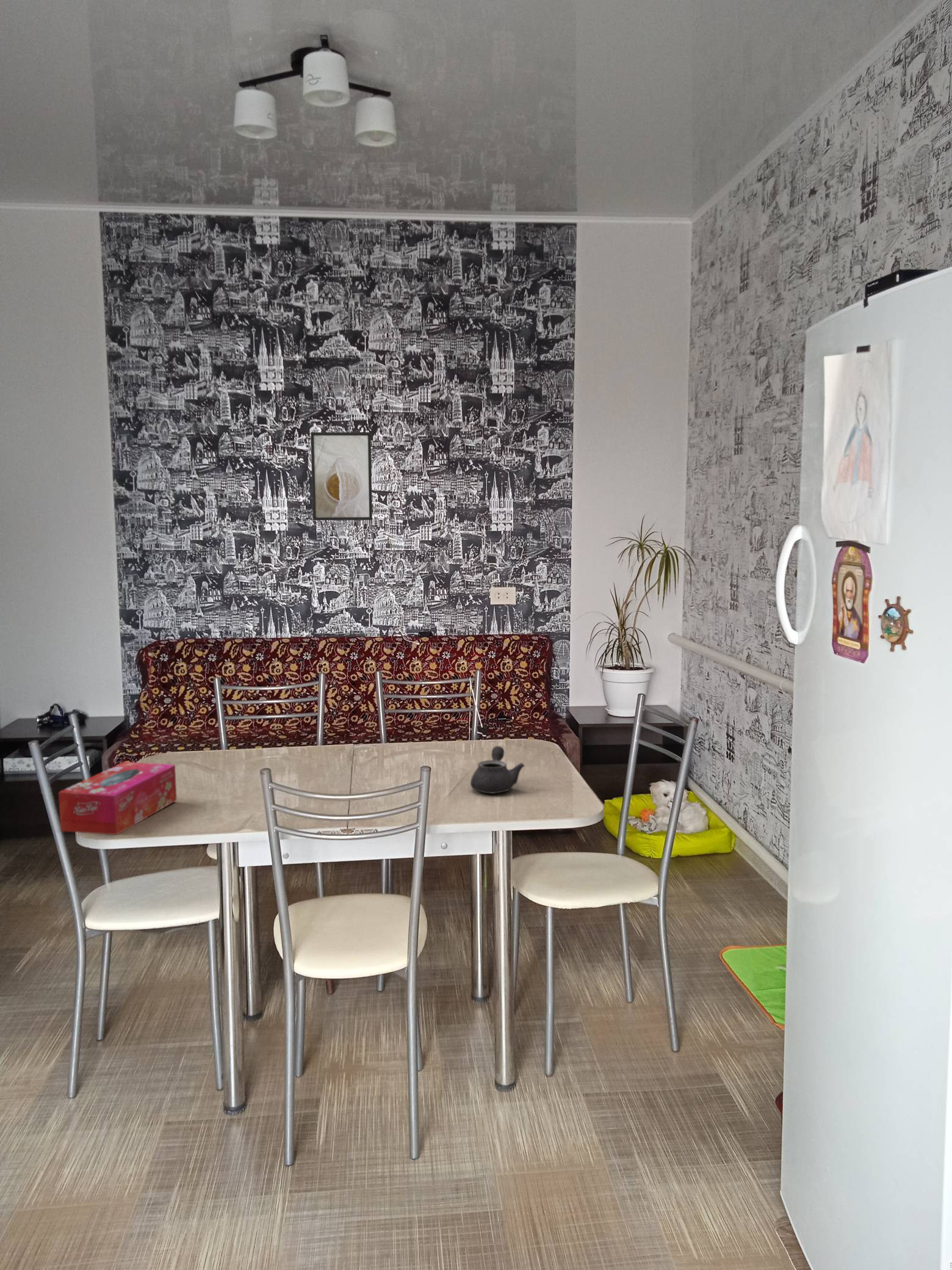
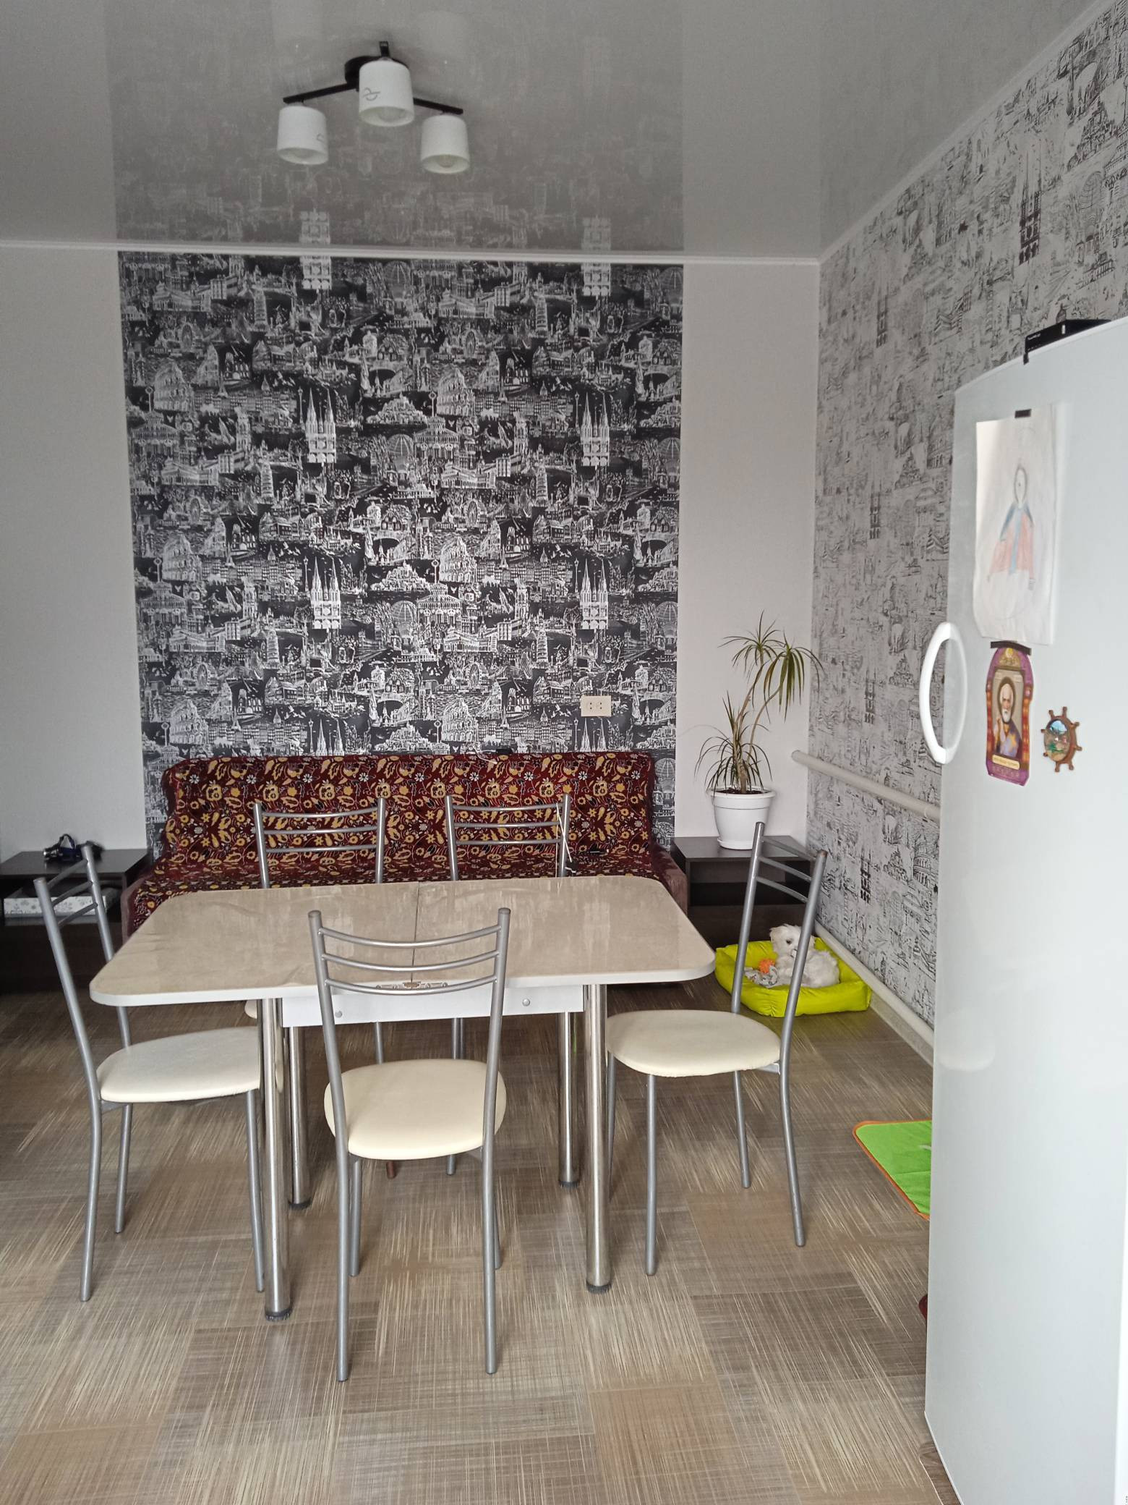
- teapot (497, 769)
- tissue box (120, 796)
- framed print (342, 476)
